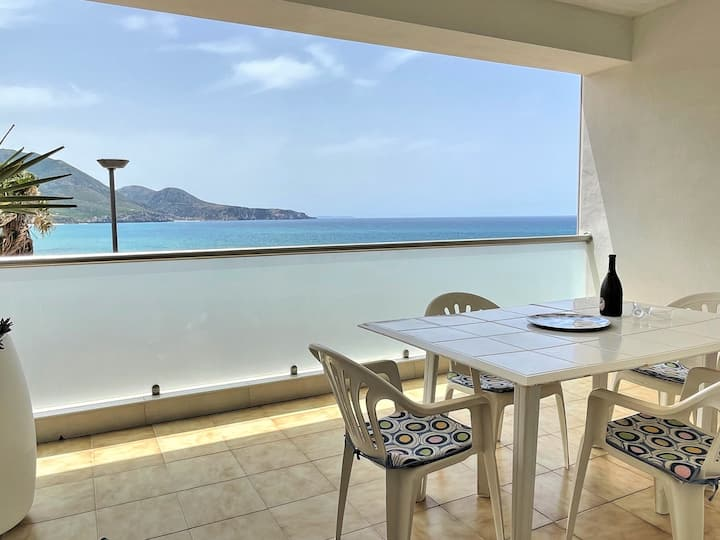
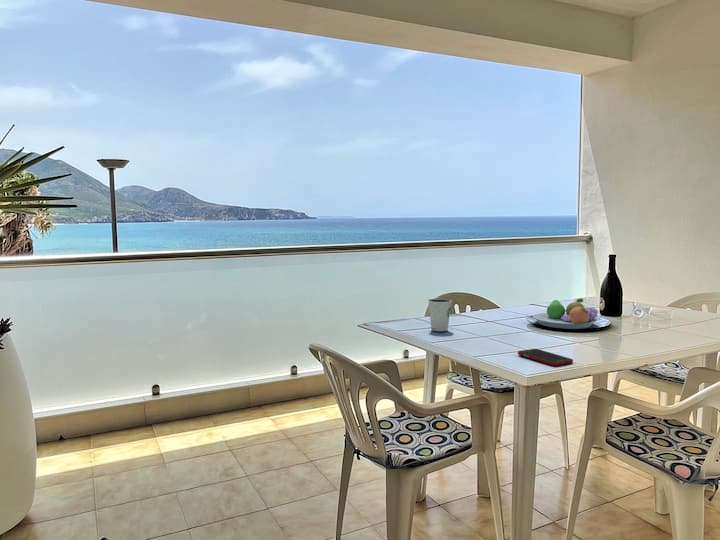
+ dixie cup (439, 315)
+ cell phone (544, 357)
+ fruit bowl (564, 311)
